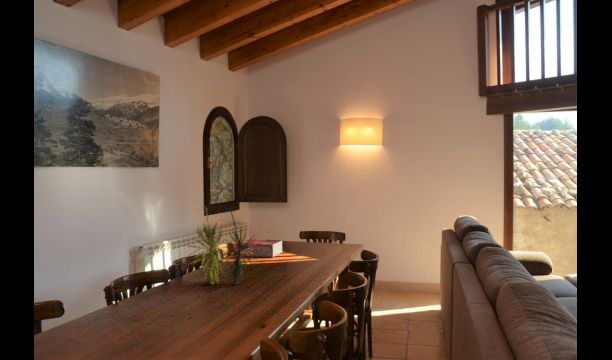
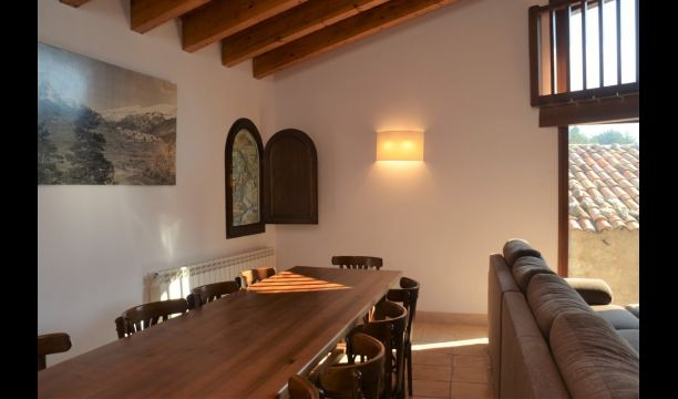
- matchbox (259, 248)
- plant (223, 241)
